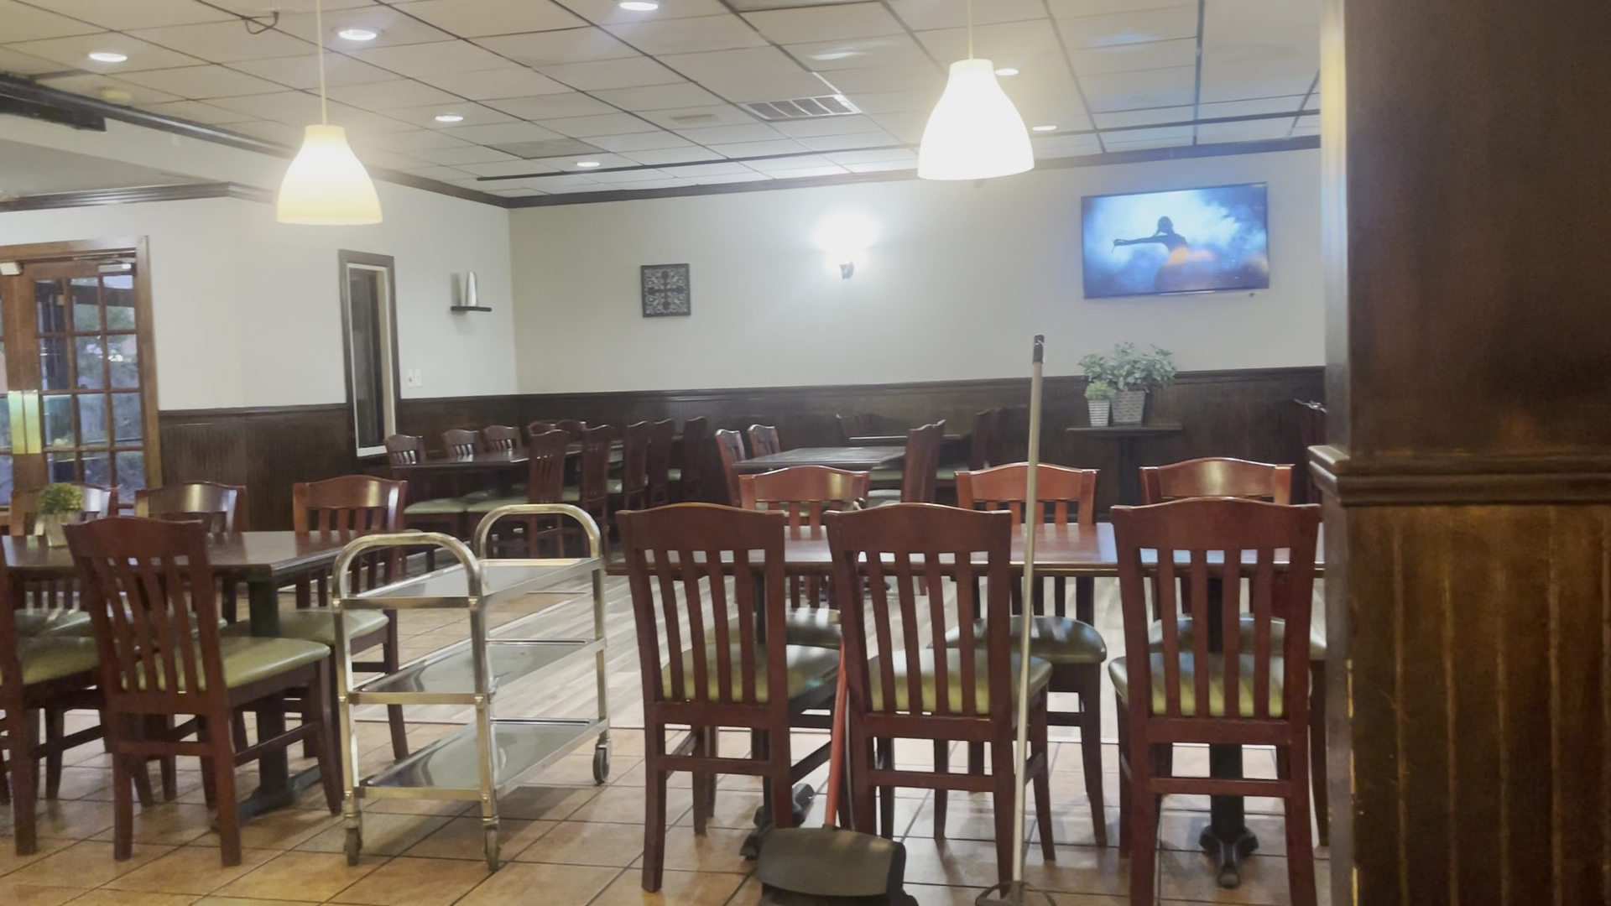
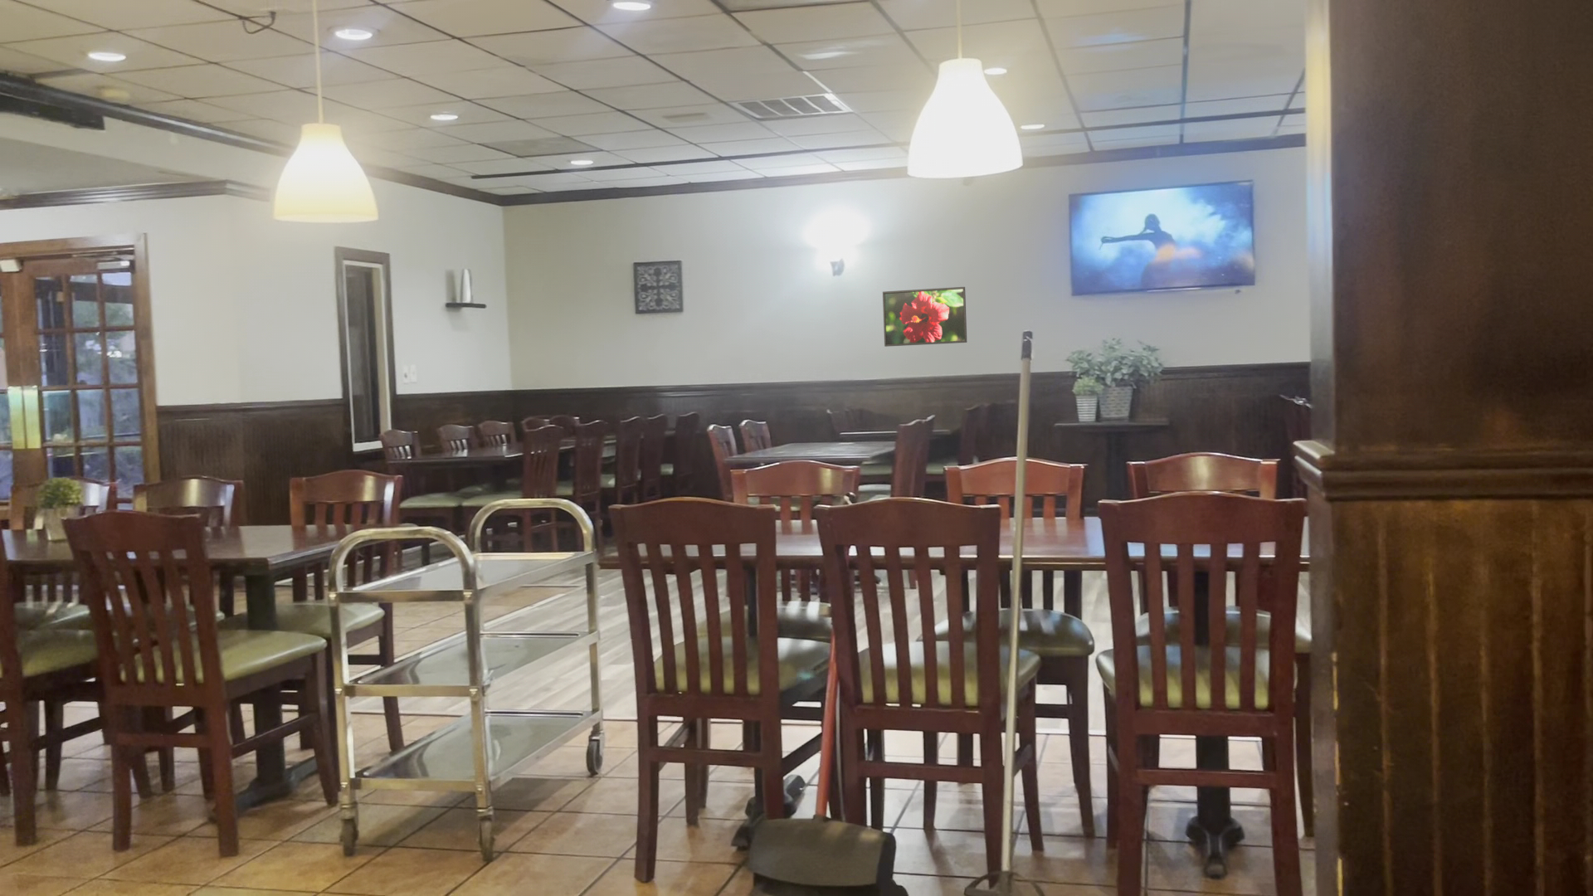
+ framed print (925, 317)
